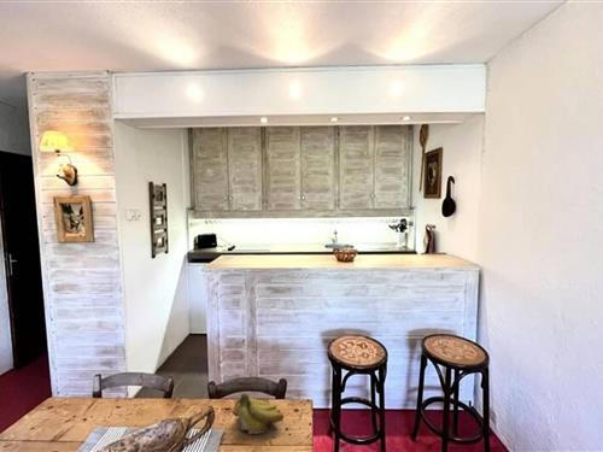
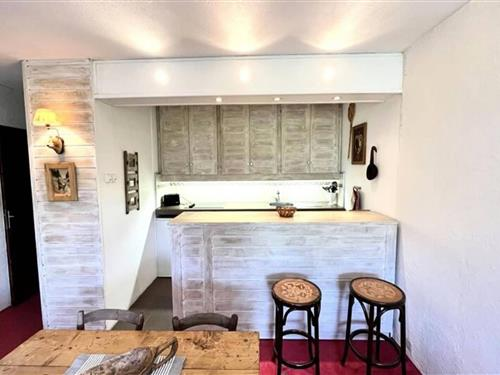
- fruit (259, 407)
